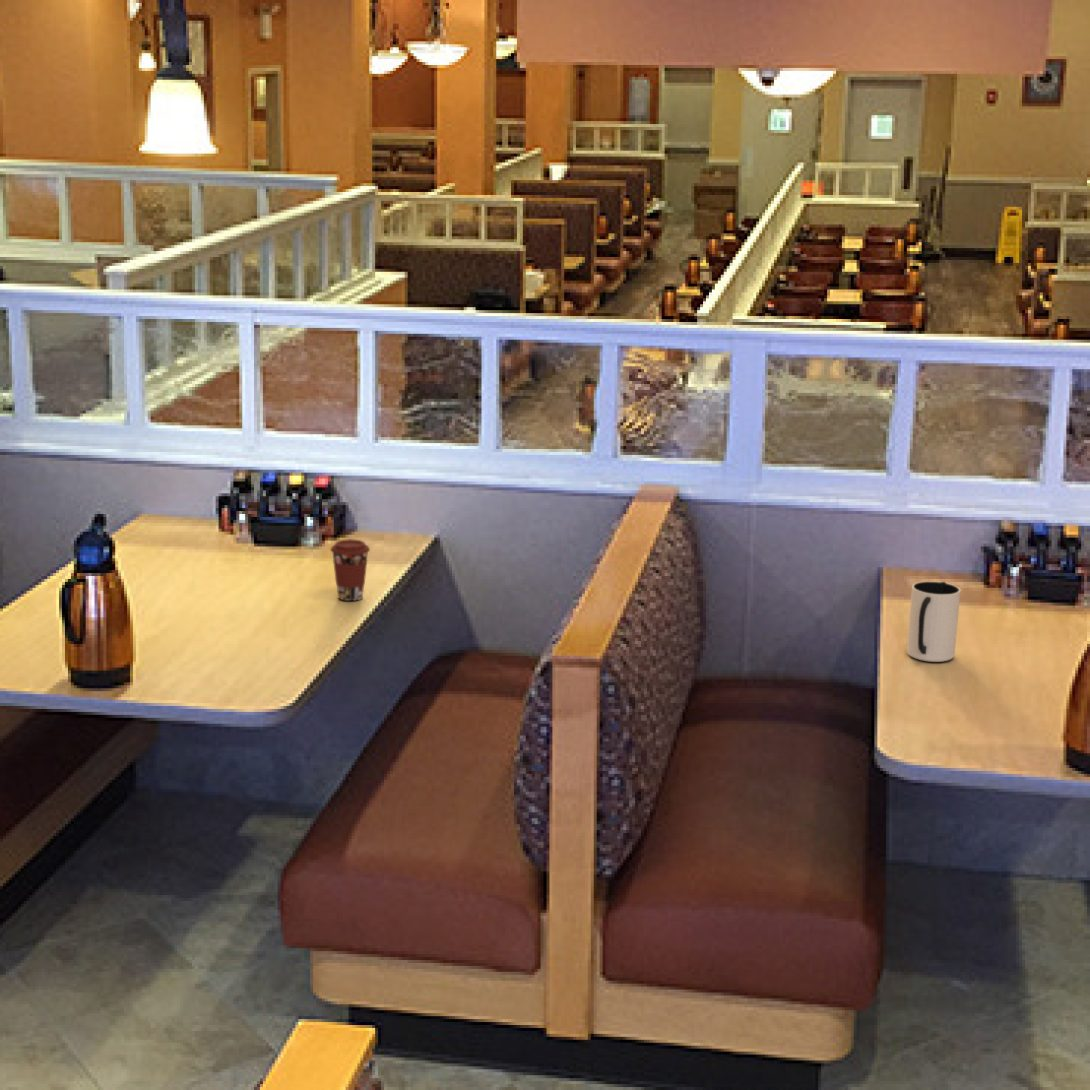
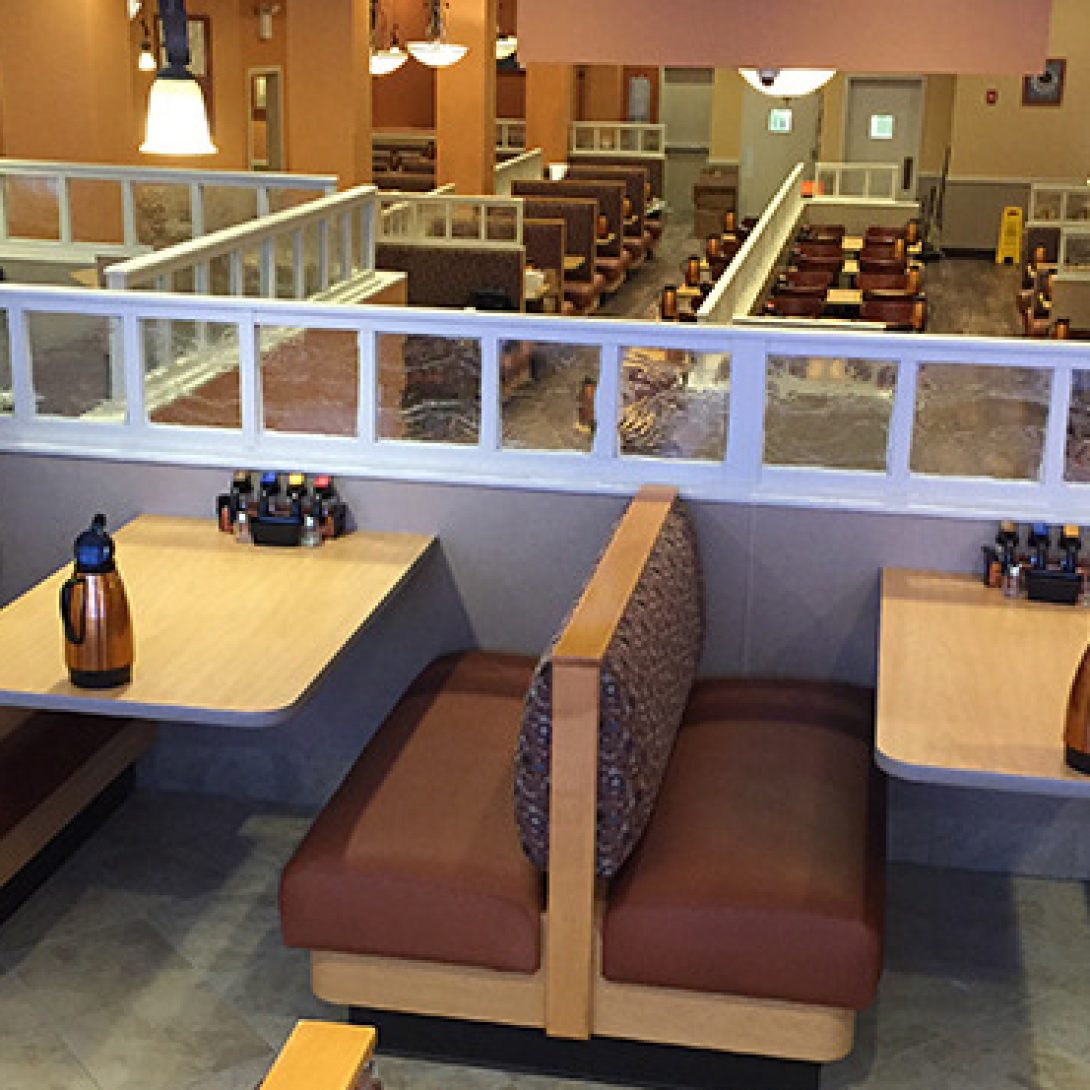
- pitcher (931, 623)
- coffee cup (350, 570)
